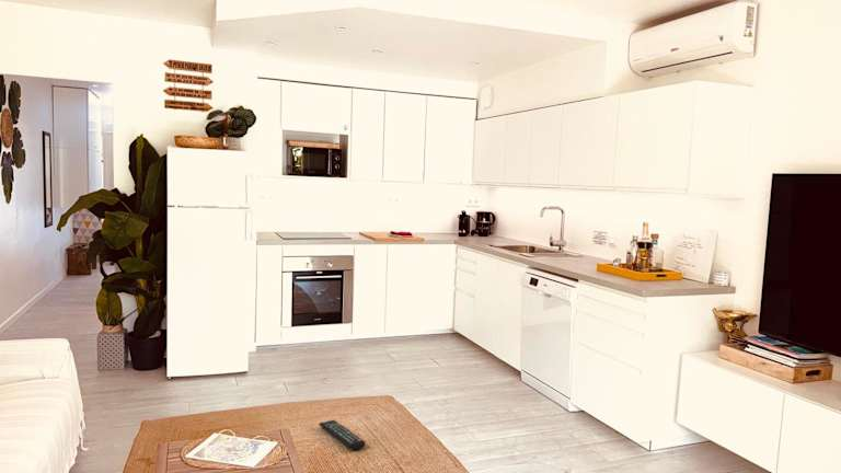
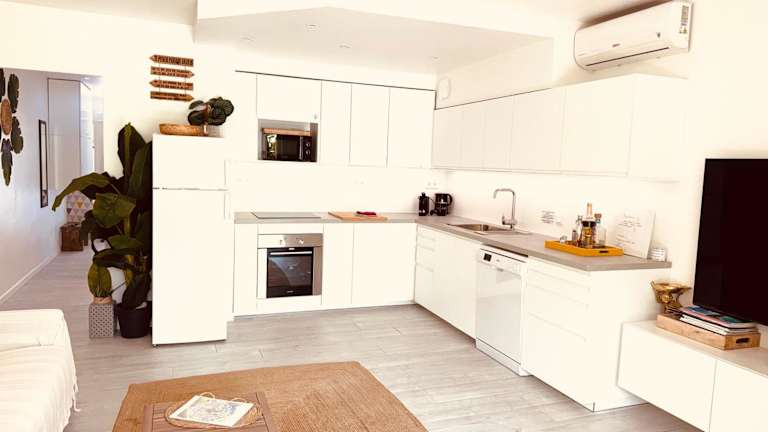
- remote control (341, 434)
